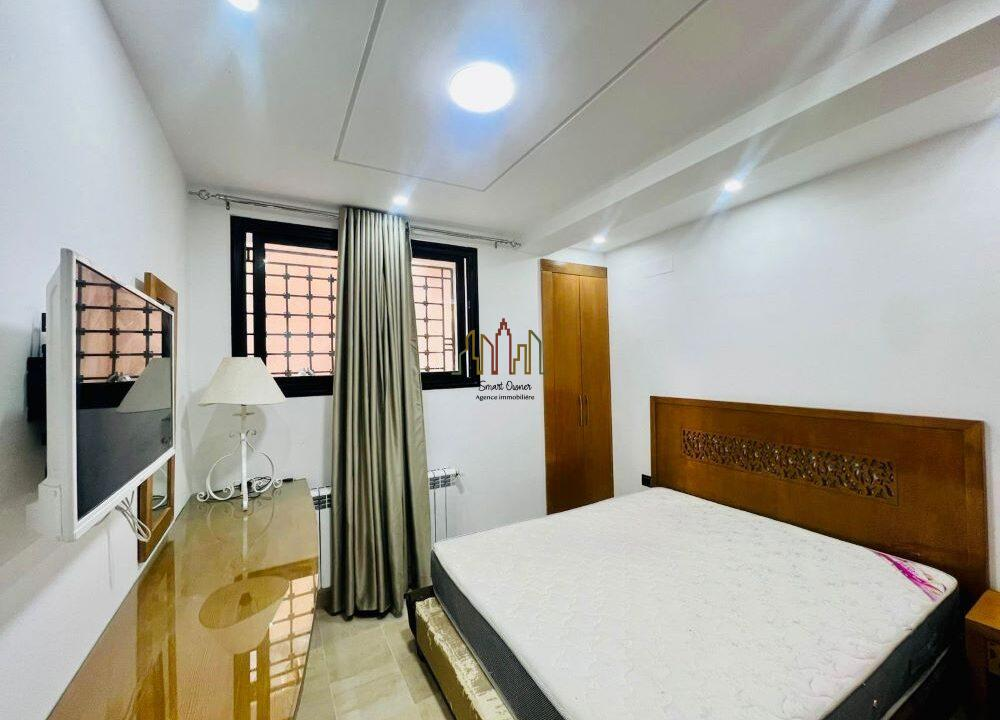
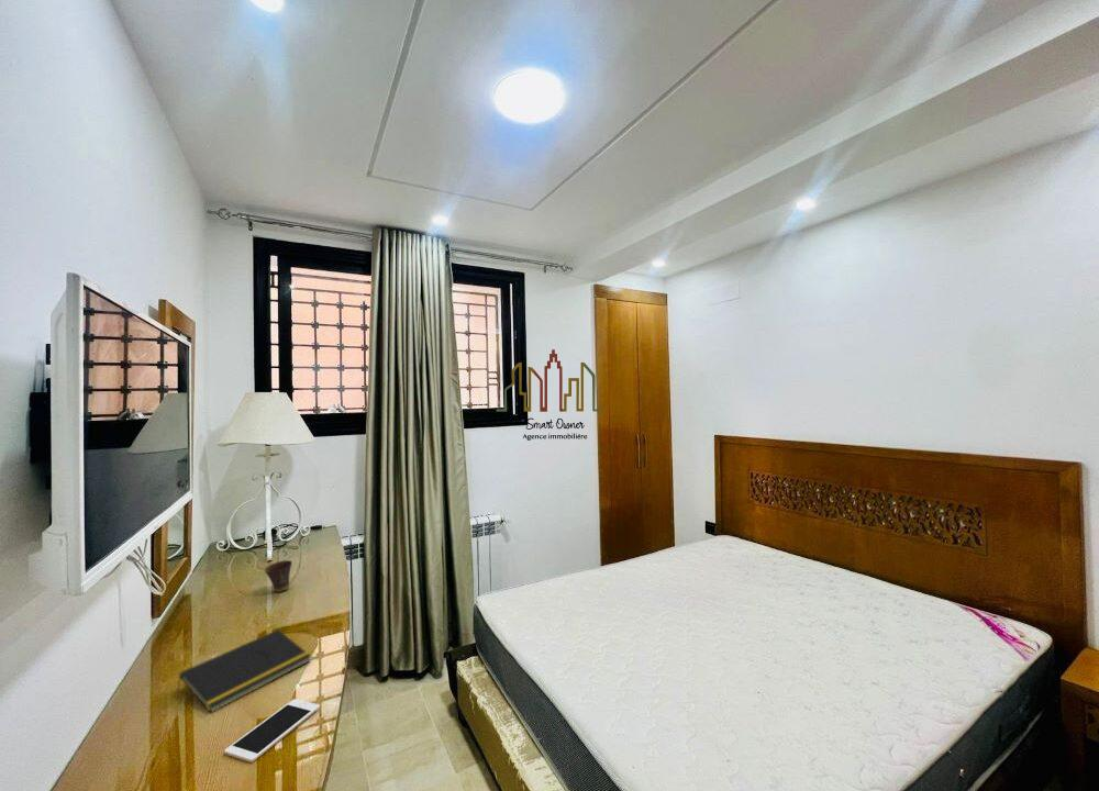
+ cup (278, 577)
+ notepad (248, 666)
+ cell phone (275, 727)
